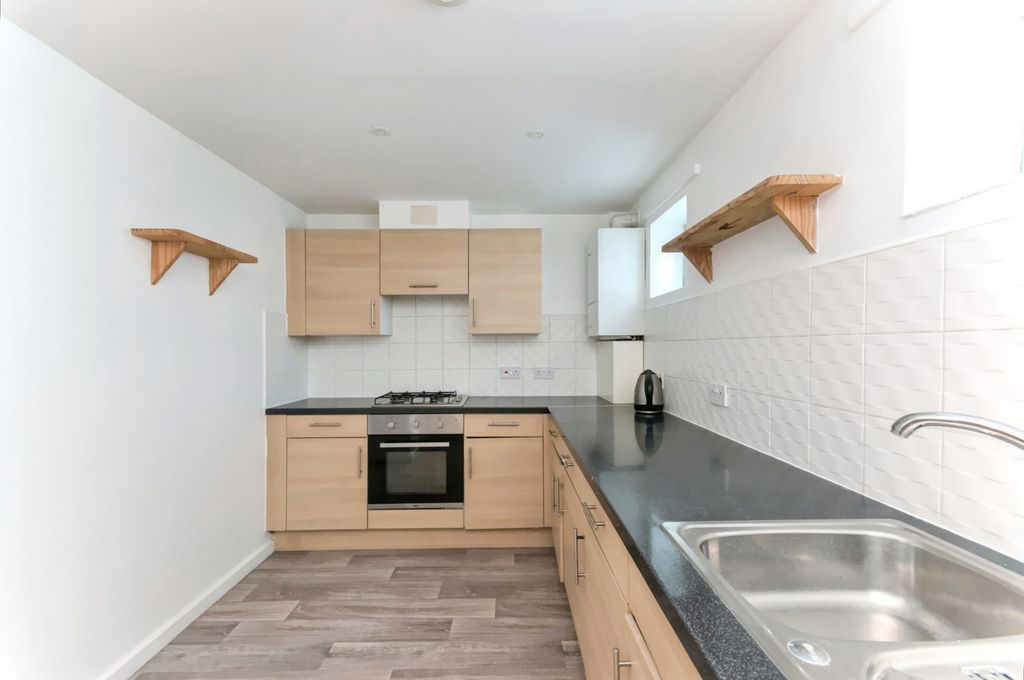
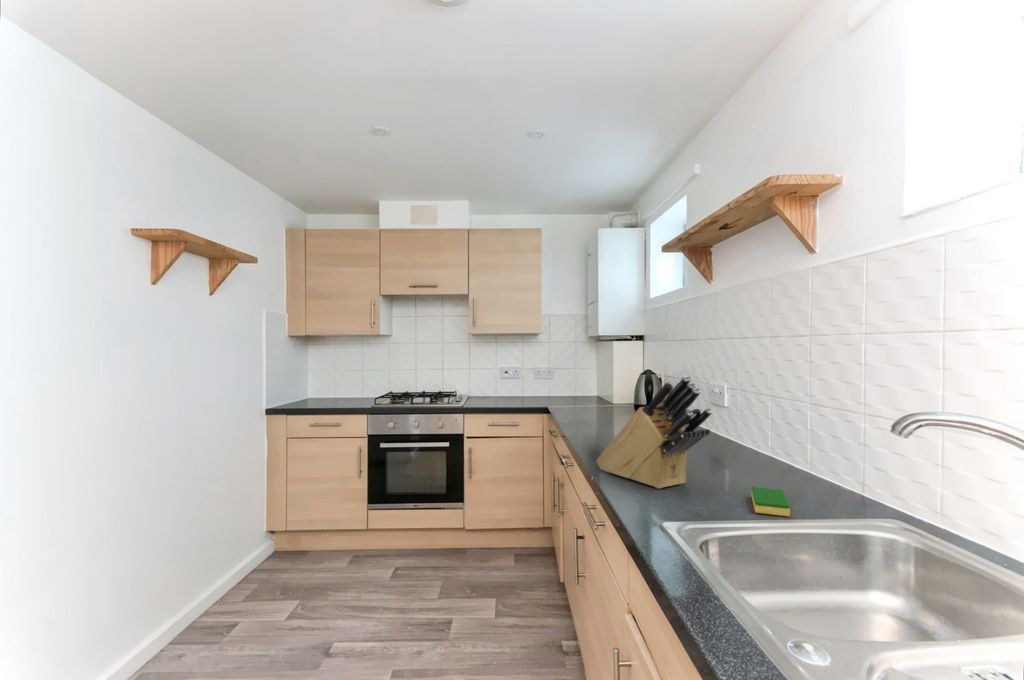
+ dish sponge (769, 500)
+ knife block (650, 427)
